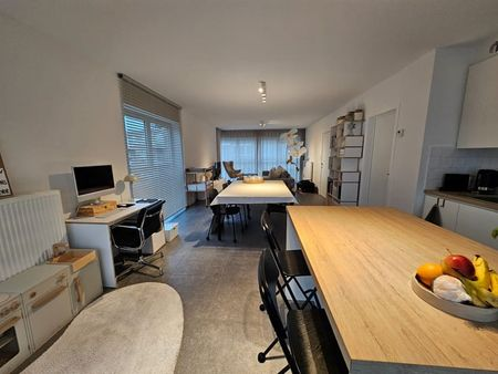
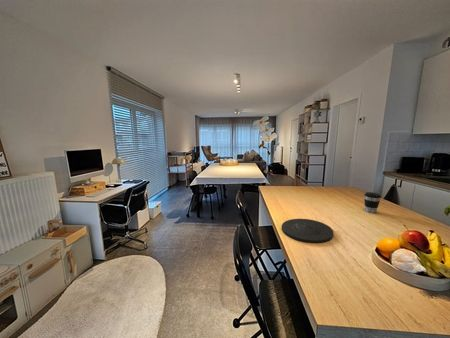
+ coffee cup (371, 202)
+ plate (306, 227)
